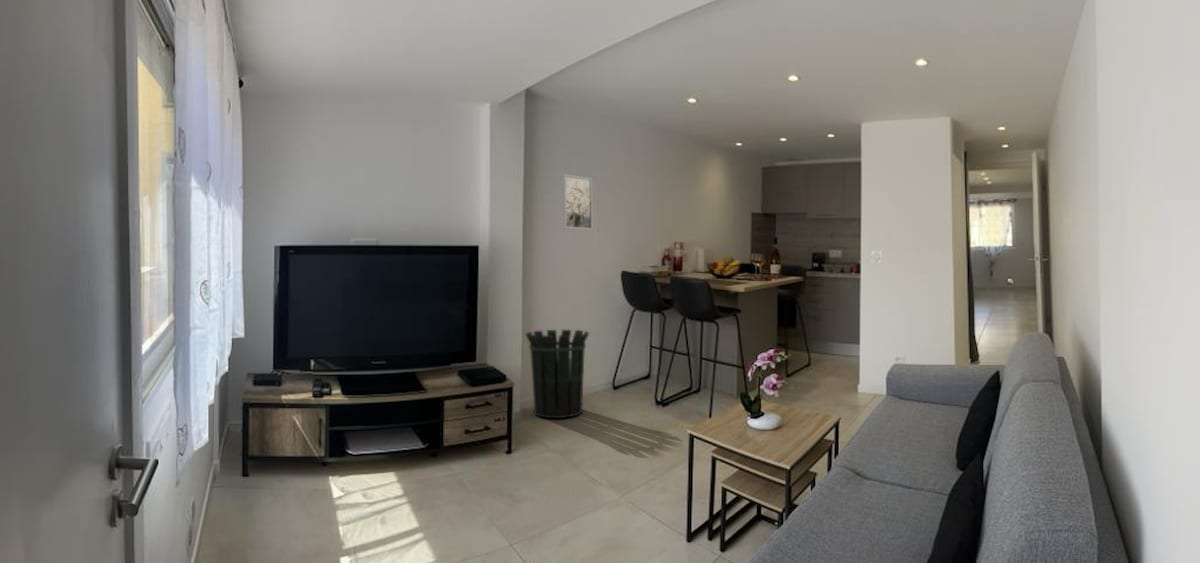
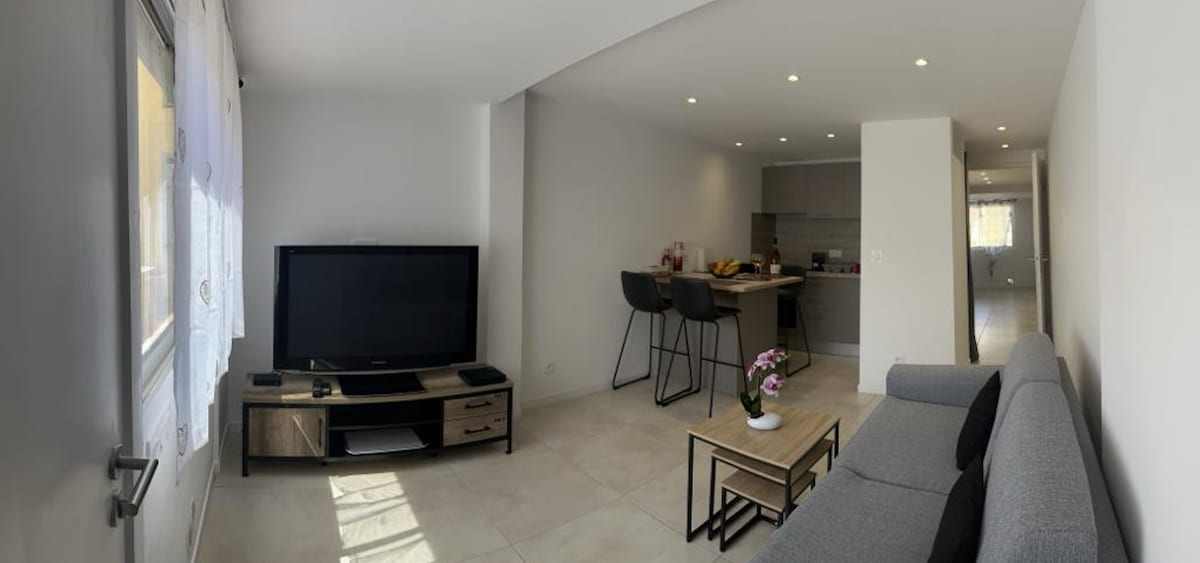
- waste bin (557, 372)
- wall art (577, 202)
